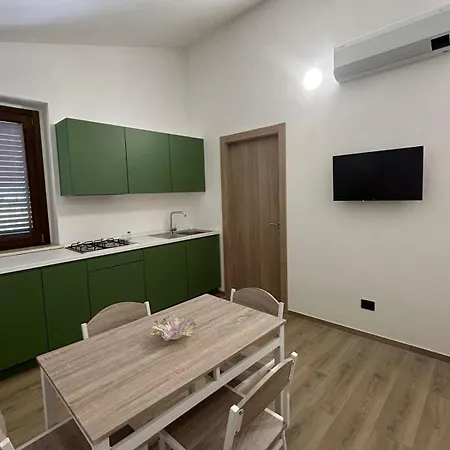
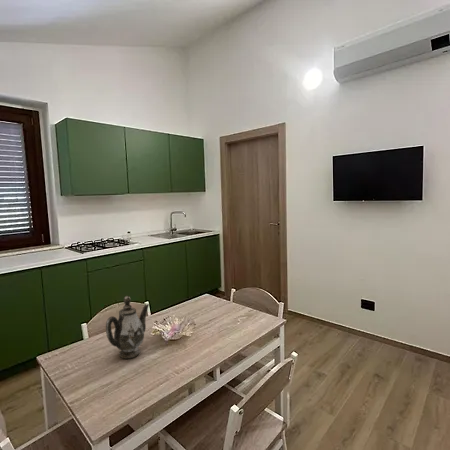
+ teapot (129, 324)
